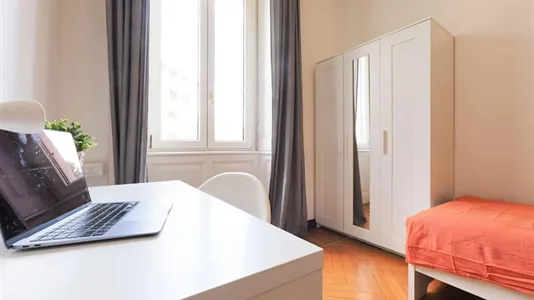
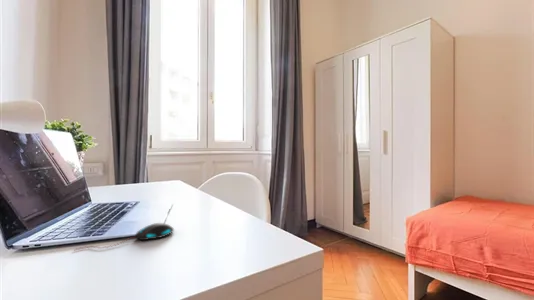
+ mouse (132, 237)
